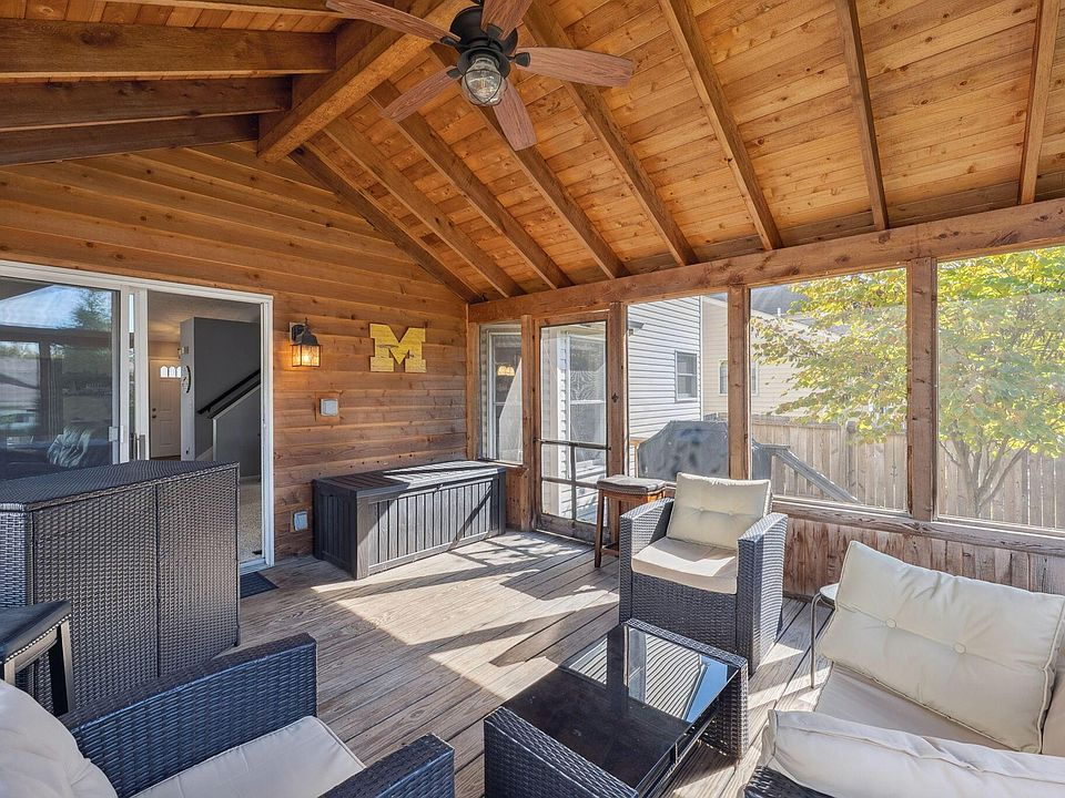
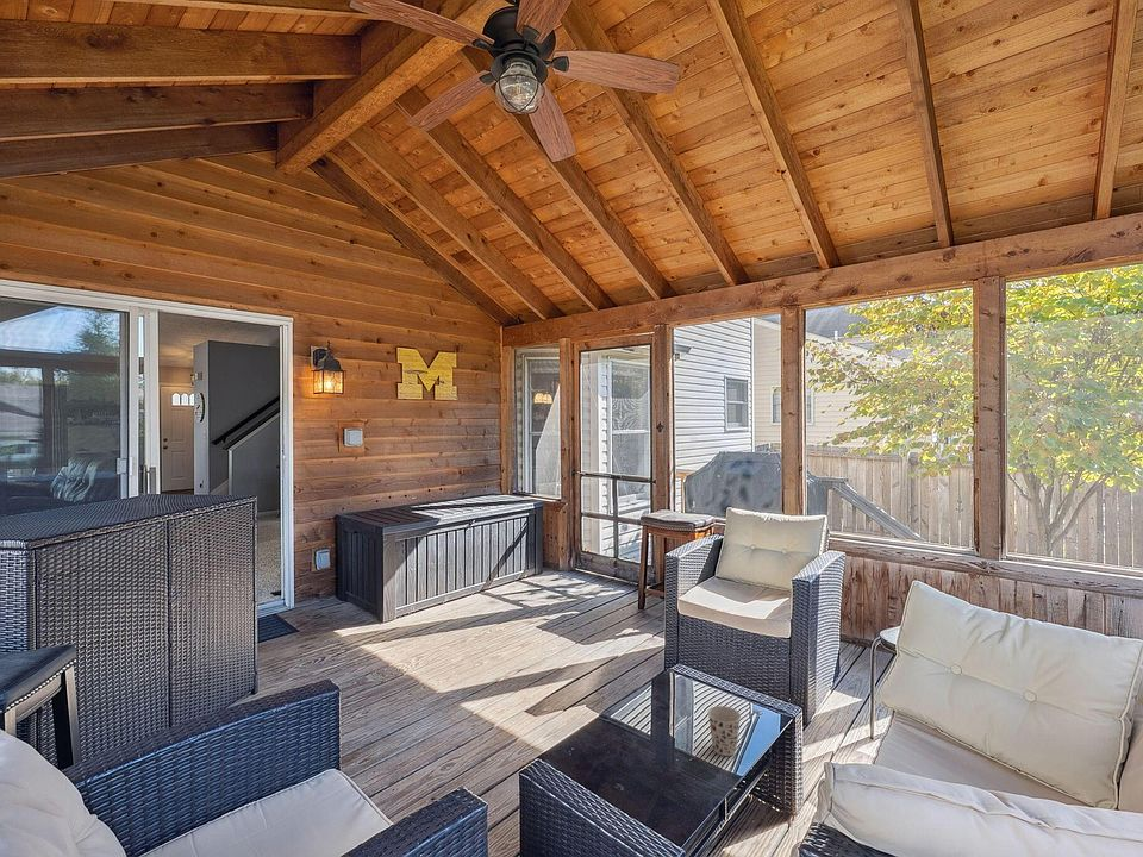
+ cup (724, 731)
